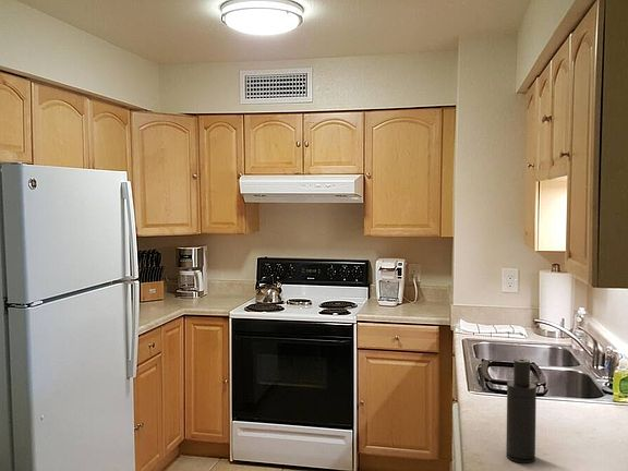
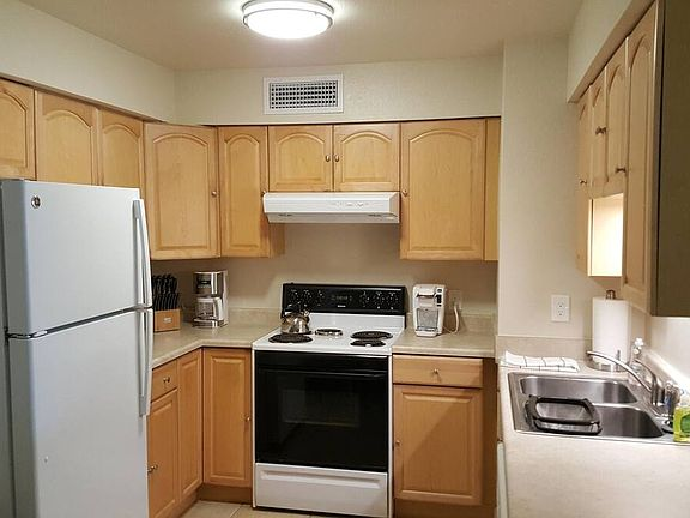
- atomizer (521, 409)
